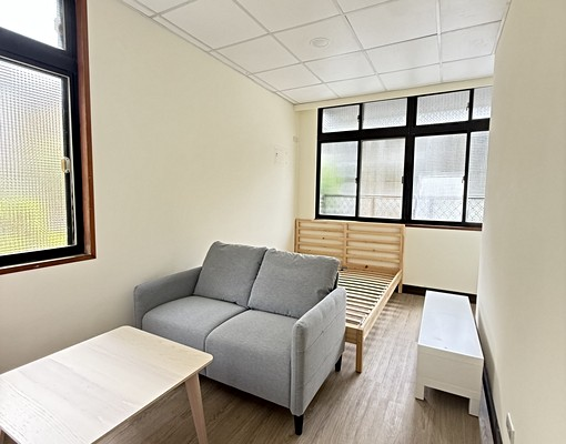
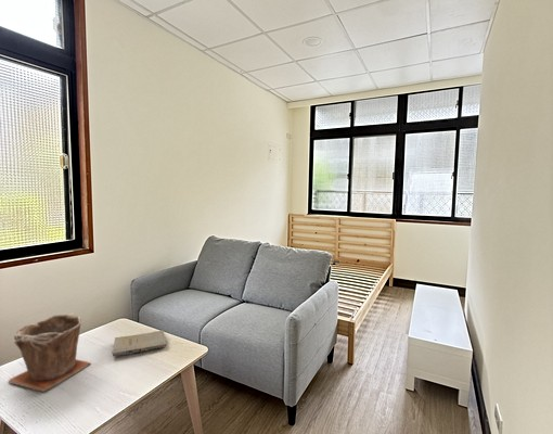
+ plant pot (50, 347)
+ book (140, 342)
